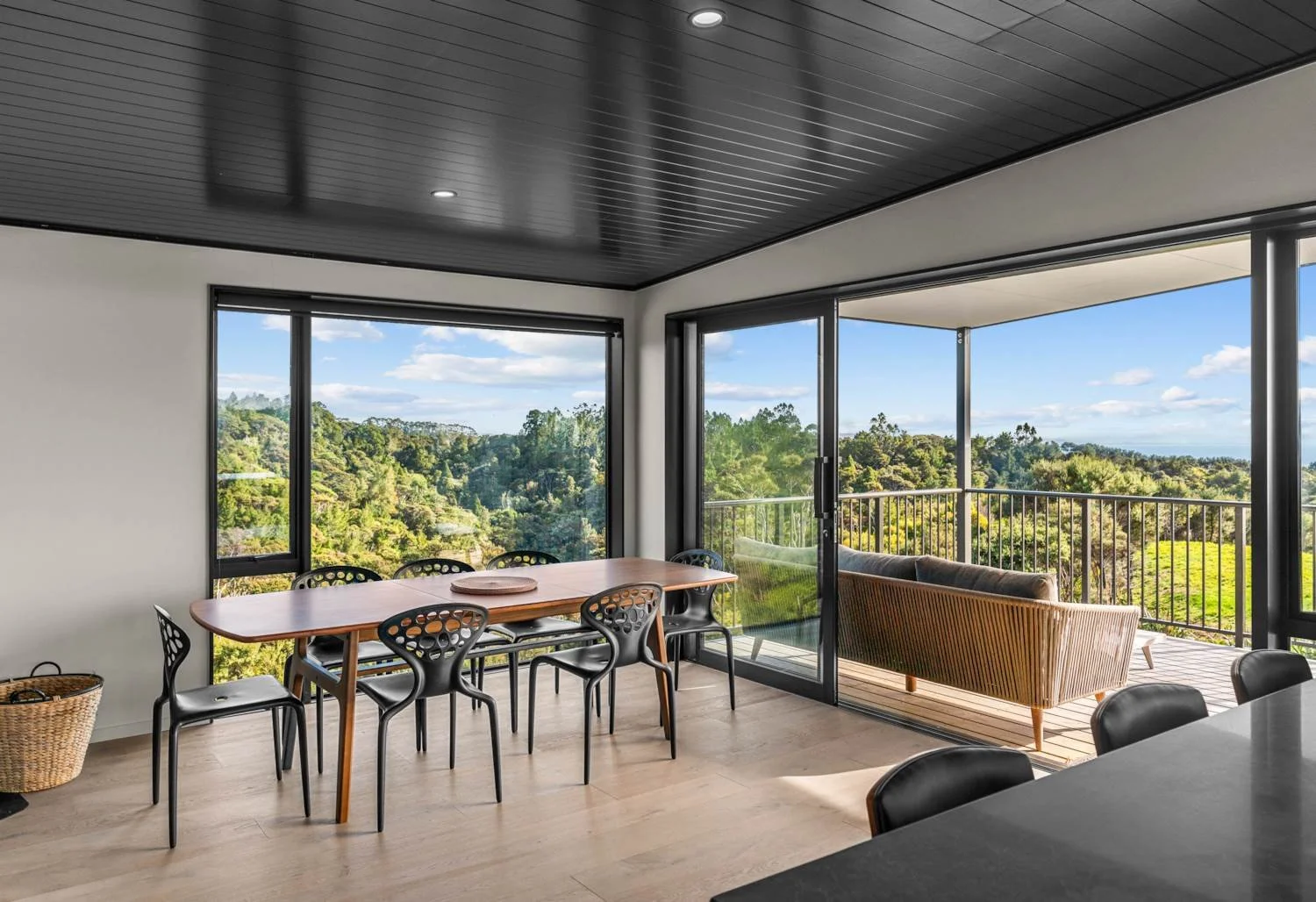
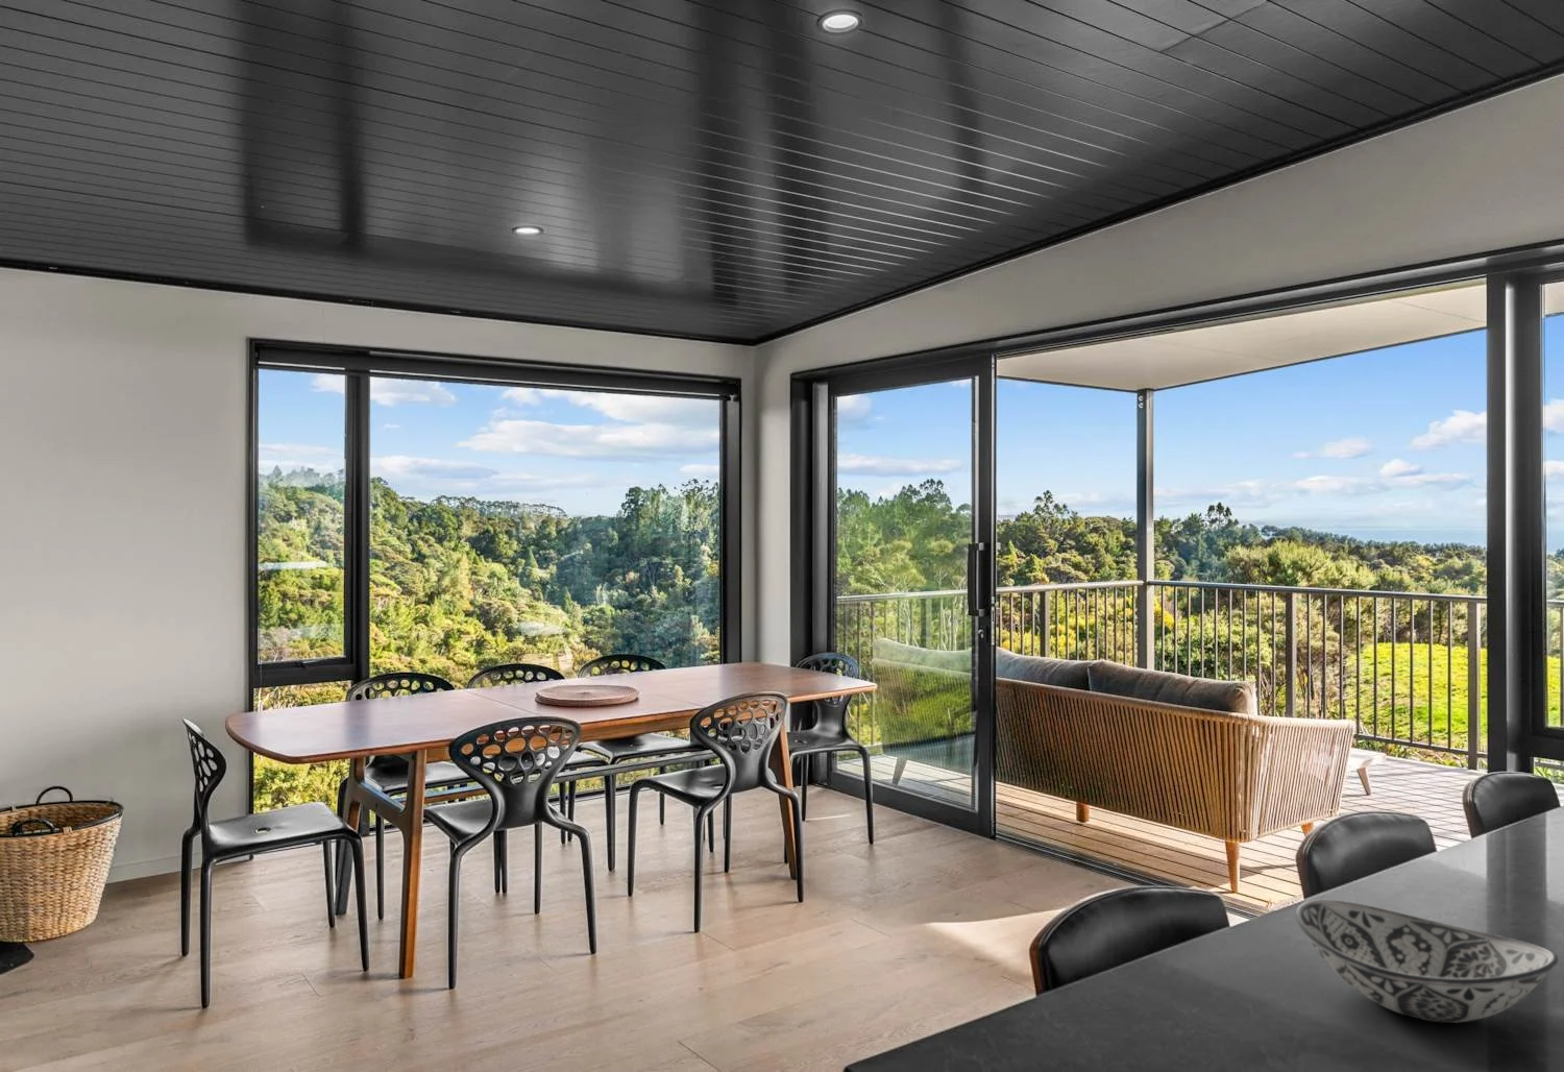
+ decorative bowl (1419, 967)
